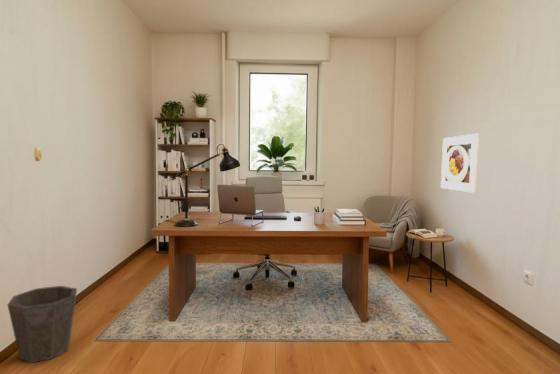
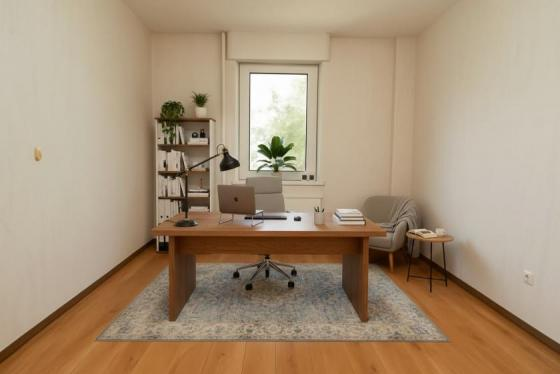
- waste bin (45, 323)
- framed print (457, 163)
